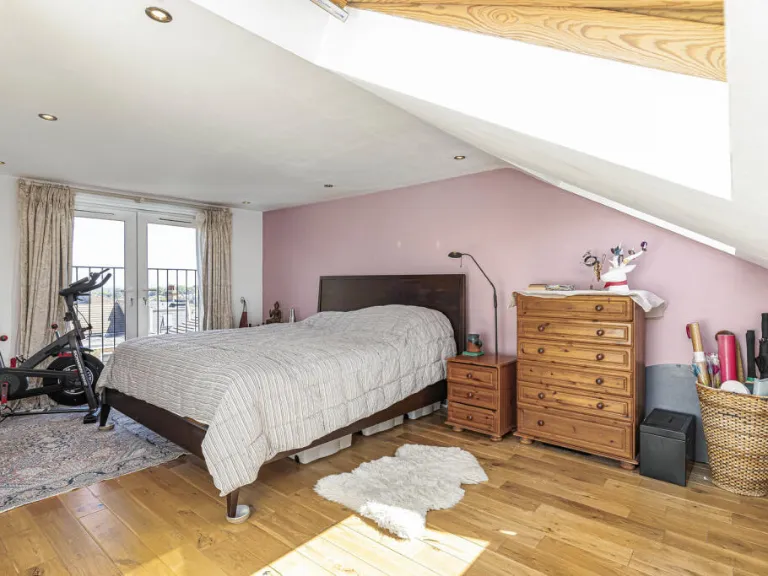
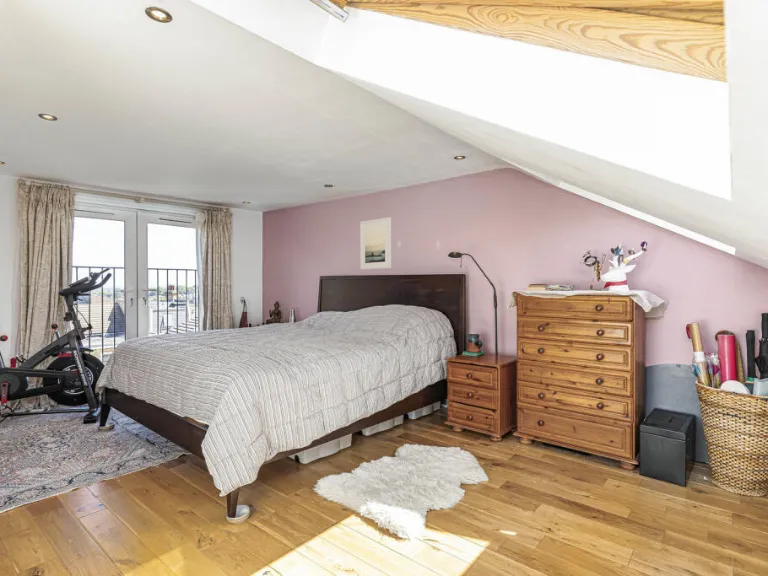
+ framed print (375, 244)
